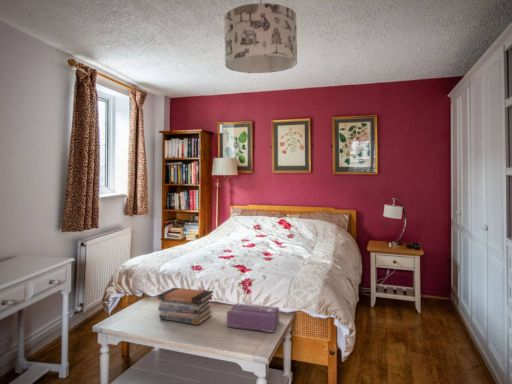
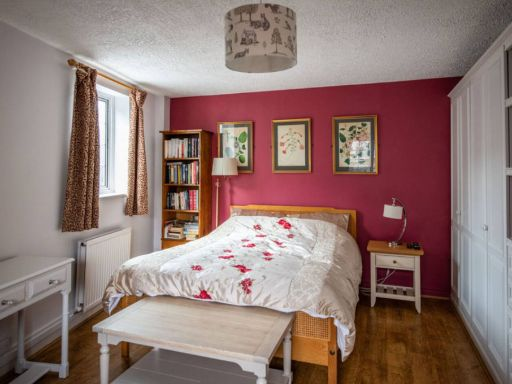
- book stack (185, 305)
- tissue box (253, 316)
